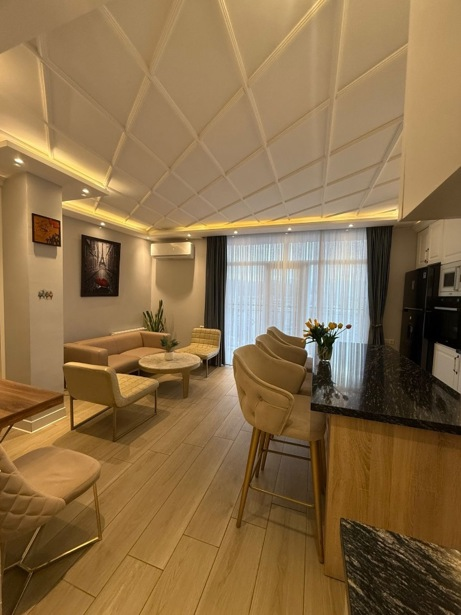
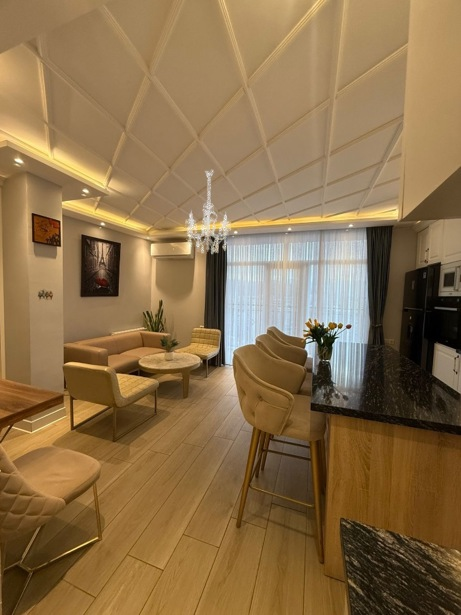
+ chandelier (208, 214)
